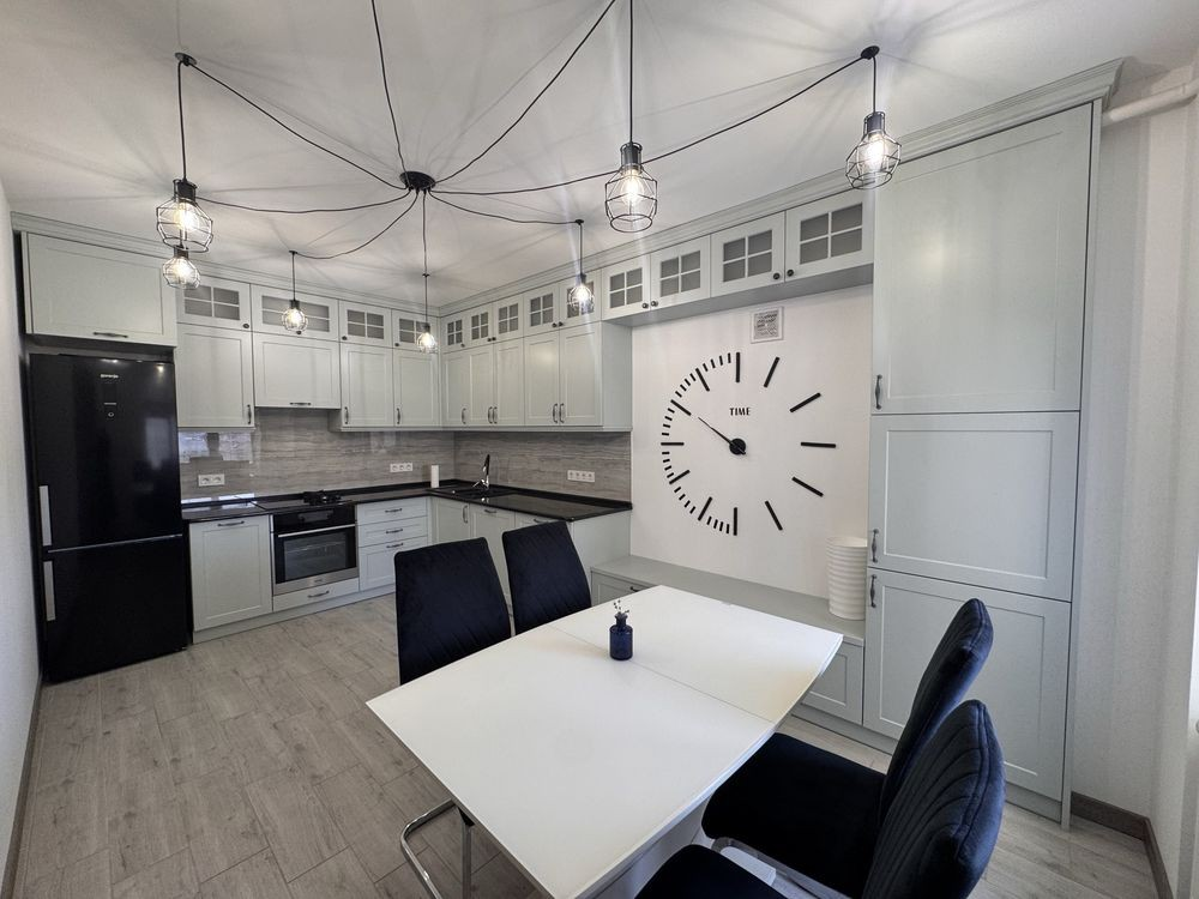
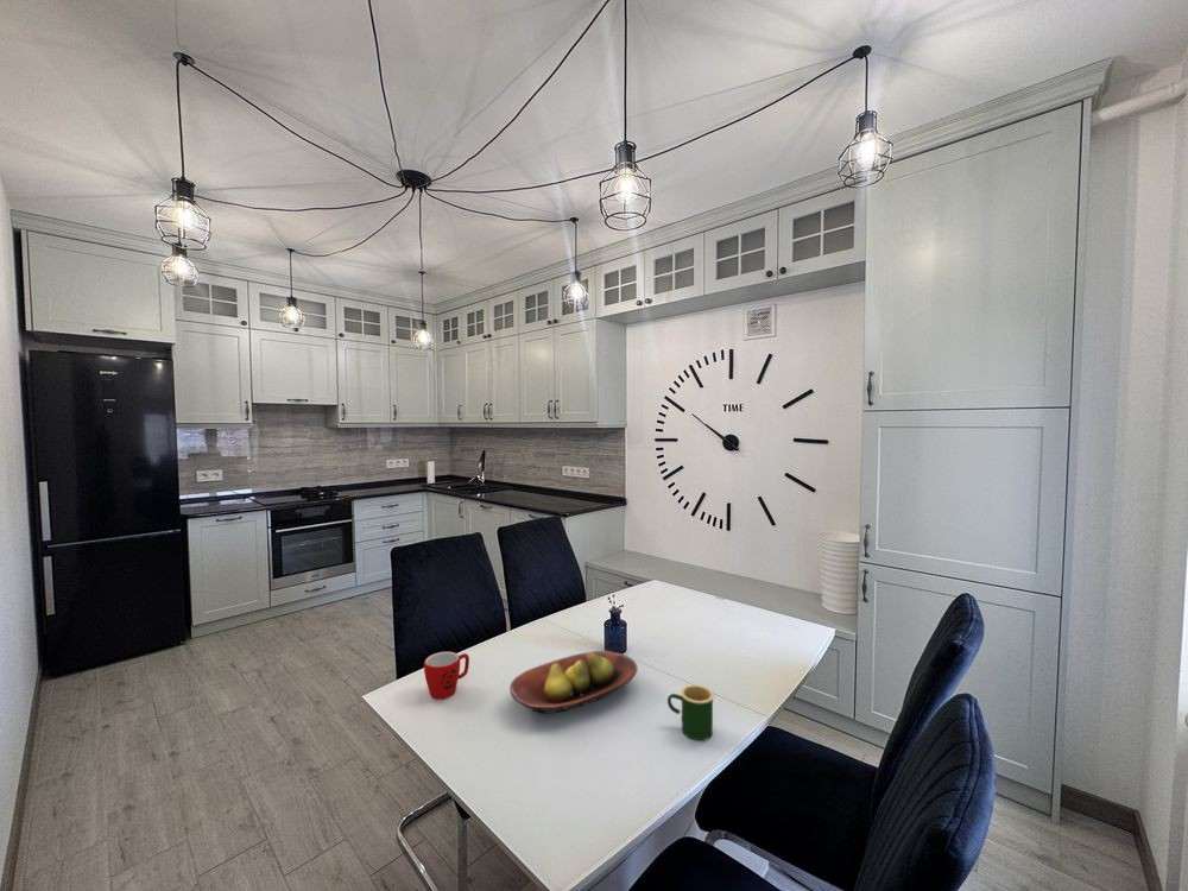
+ fruit bowl (575, 677)
+ mug (689, 709)
+ mug (448, 674)
